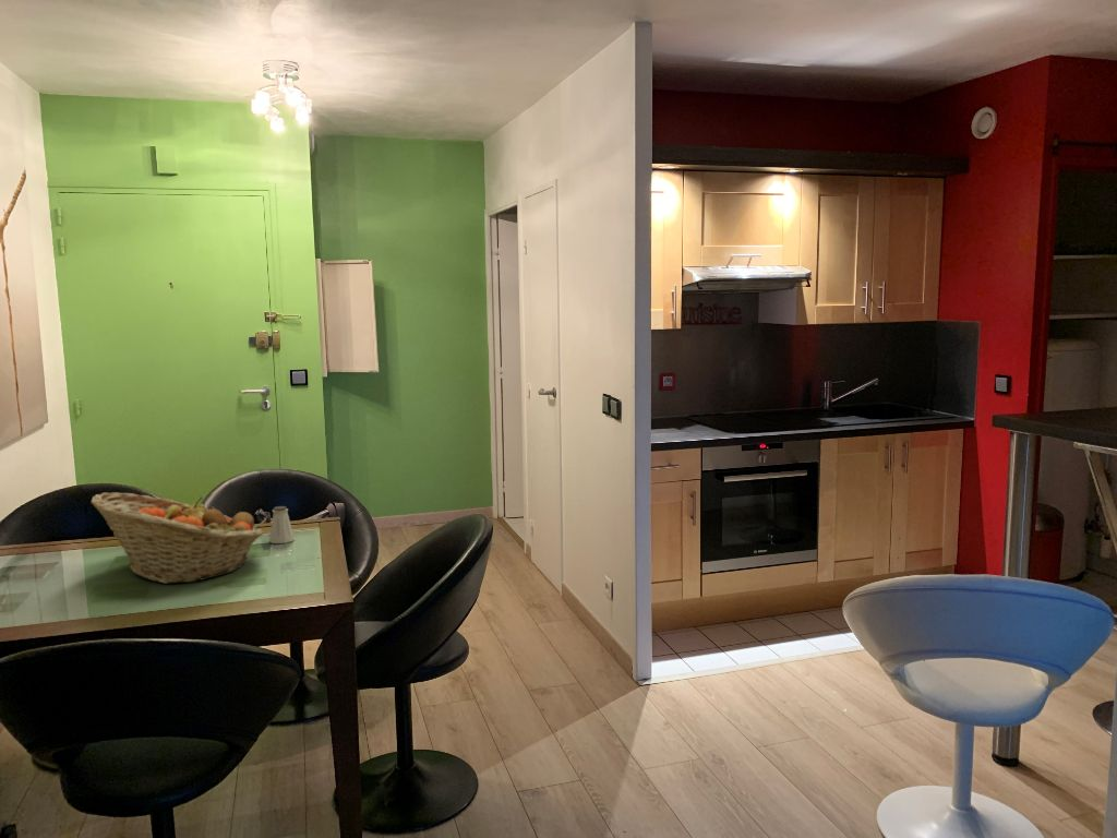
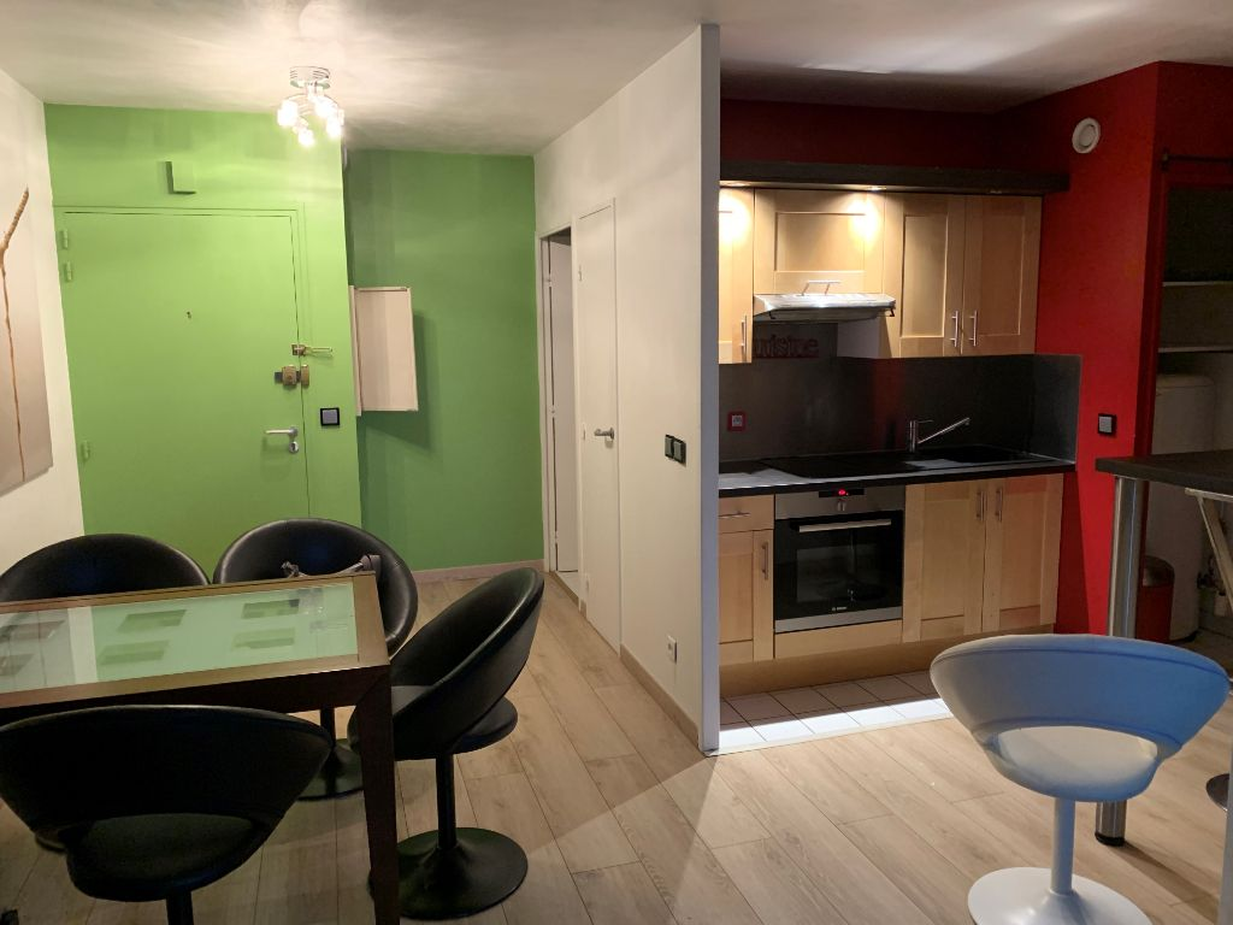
- fruit basket (178, 528)
- saltshaker (280, 524)
